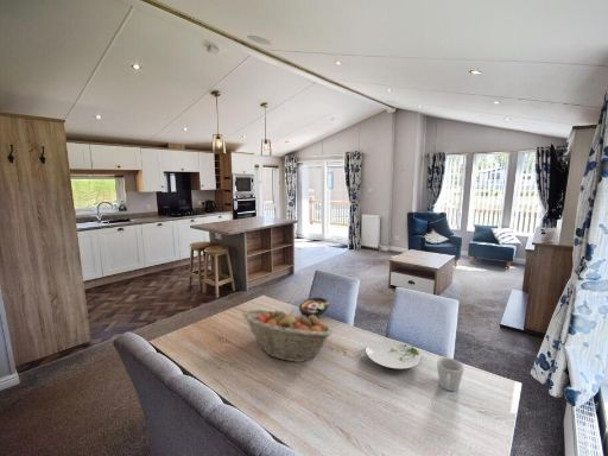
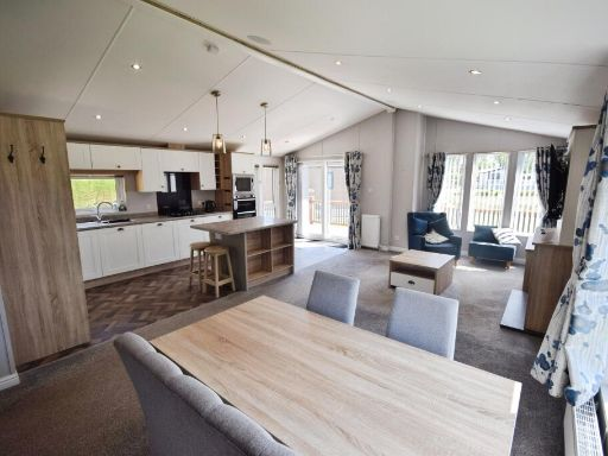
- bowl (314, 309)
- plate (392, 355)
- mug (449, 378)
- fruit basket (286, 328)
